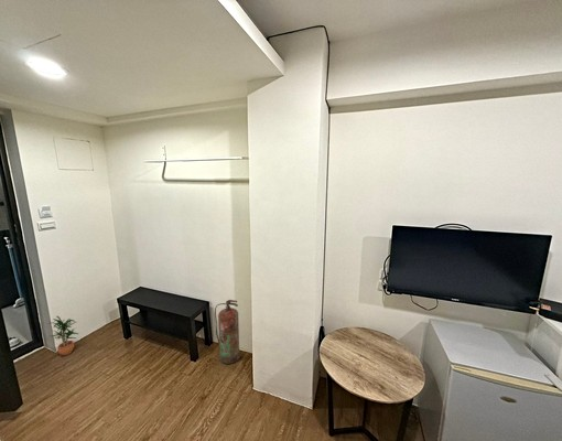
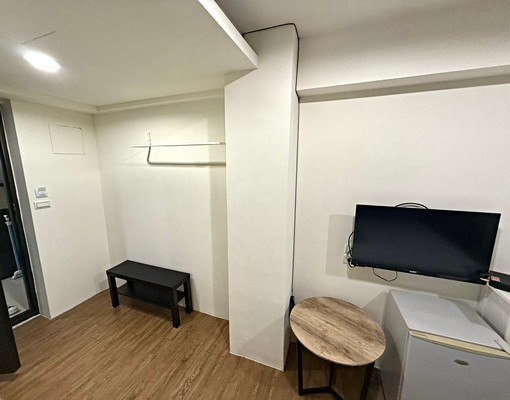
- fire extinguisher (226, 327)
- potted plant (64, 333)
